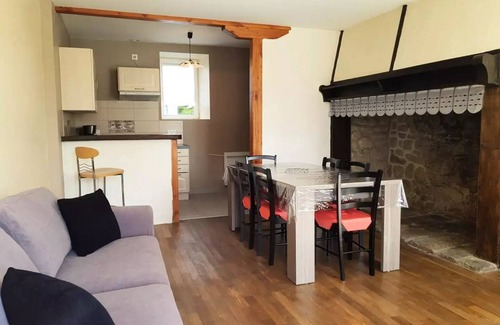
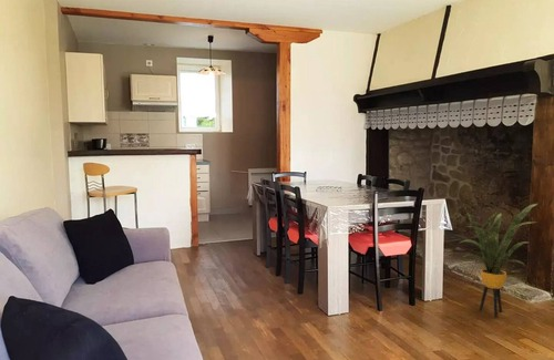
+ house plant (501, 260)
